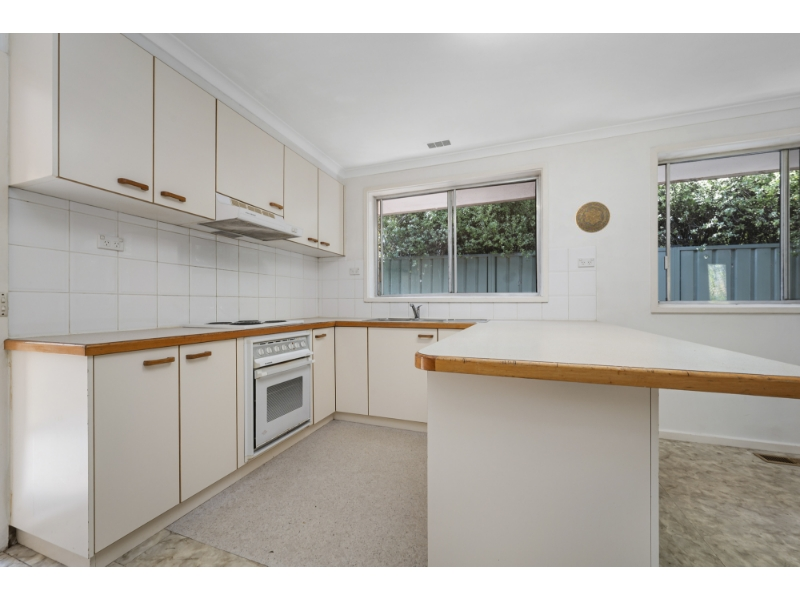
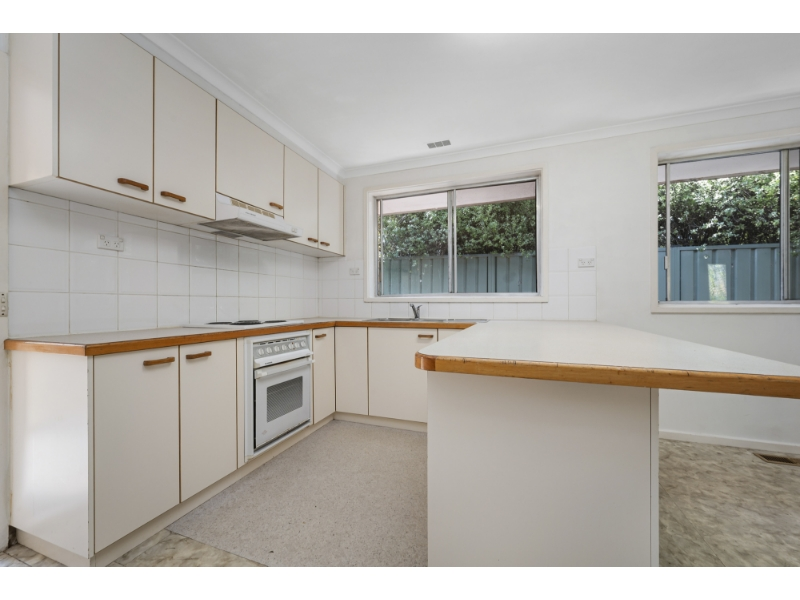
- decorative plate (592, 216)
